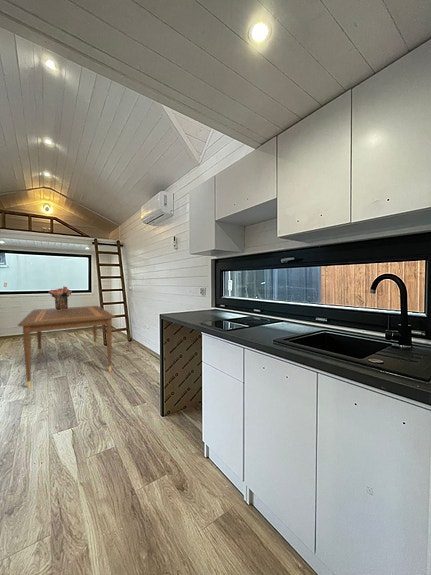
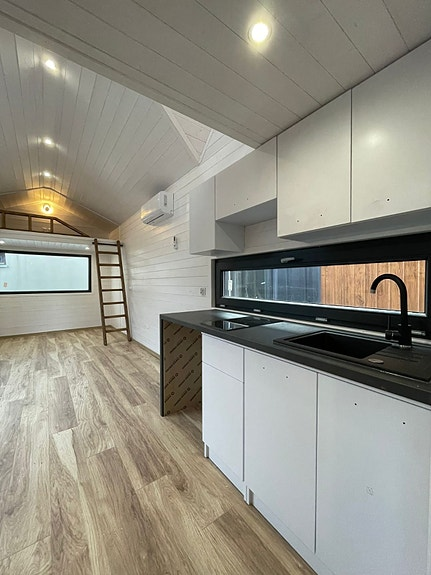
- dining table (69, 328)
- bouquet (60, 297)
